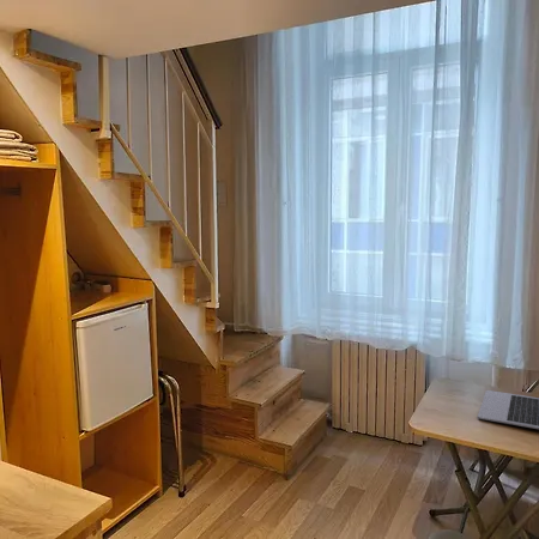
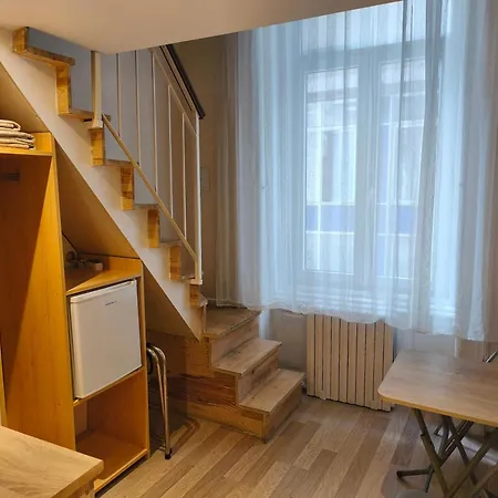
- laptop (515, 394)
